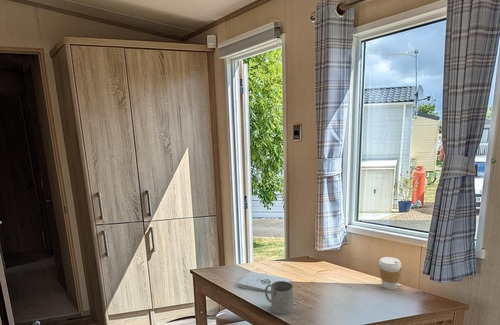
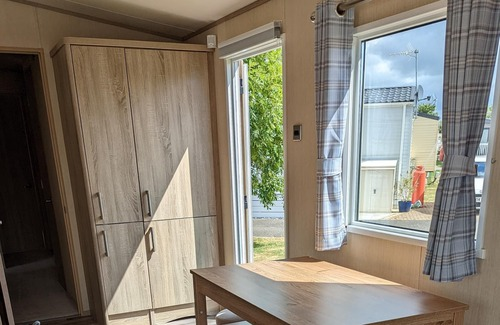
- mug (278, 296)
- notepad (264, 283)
- coffee cup (389, 272)
